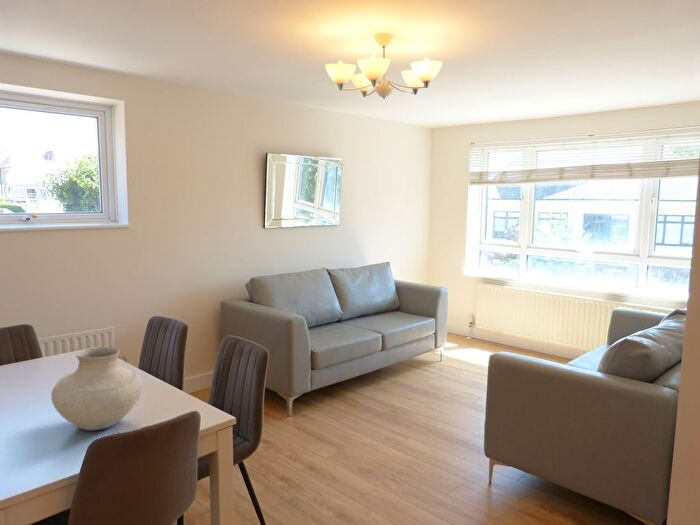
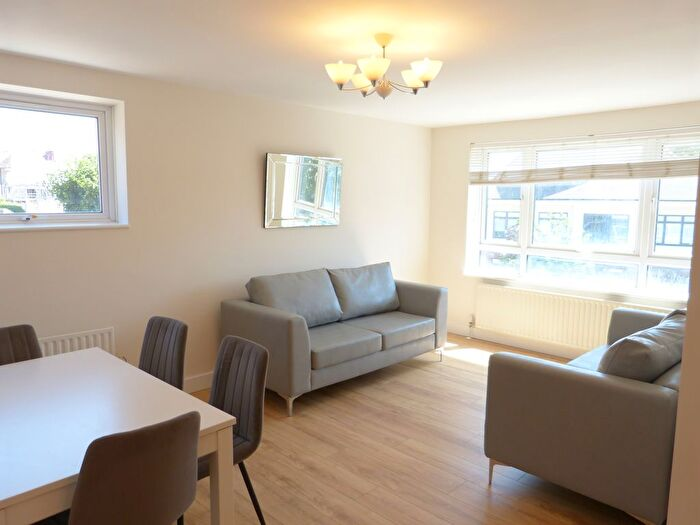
- vase (98, 388)
